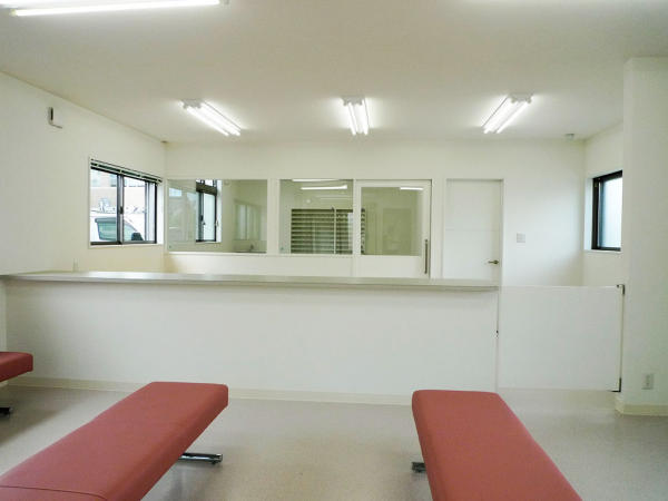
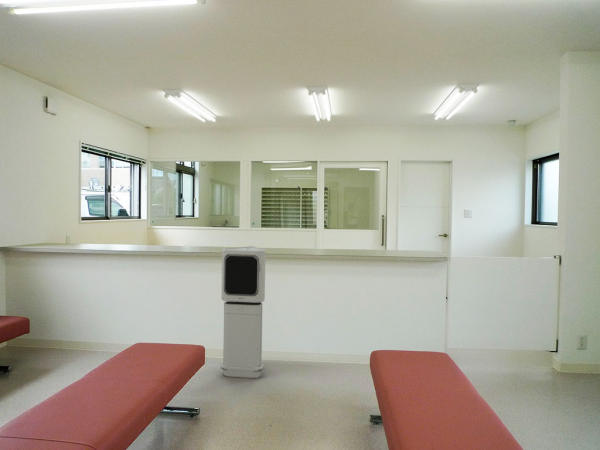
+ air purifier (246, 308)
